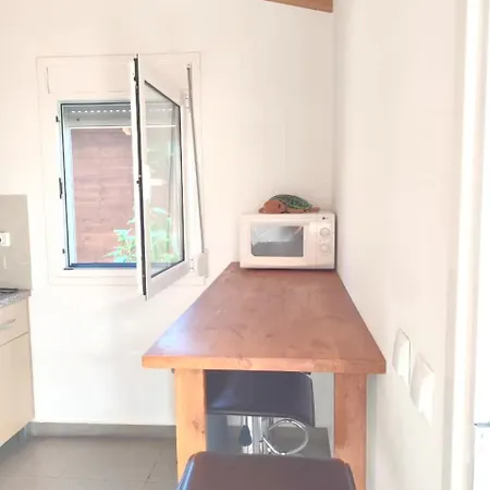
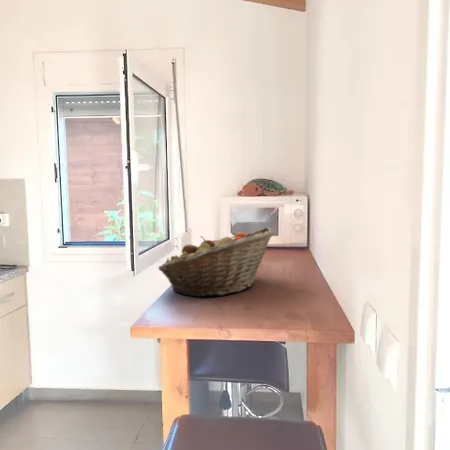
+ fruit basket (219, 257)
